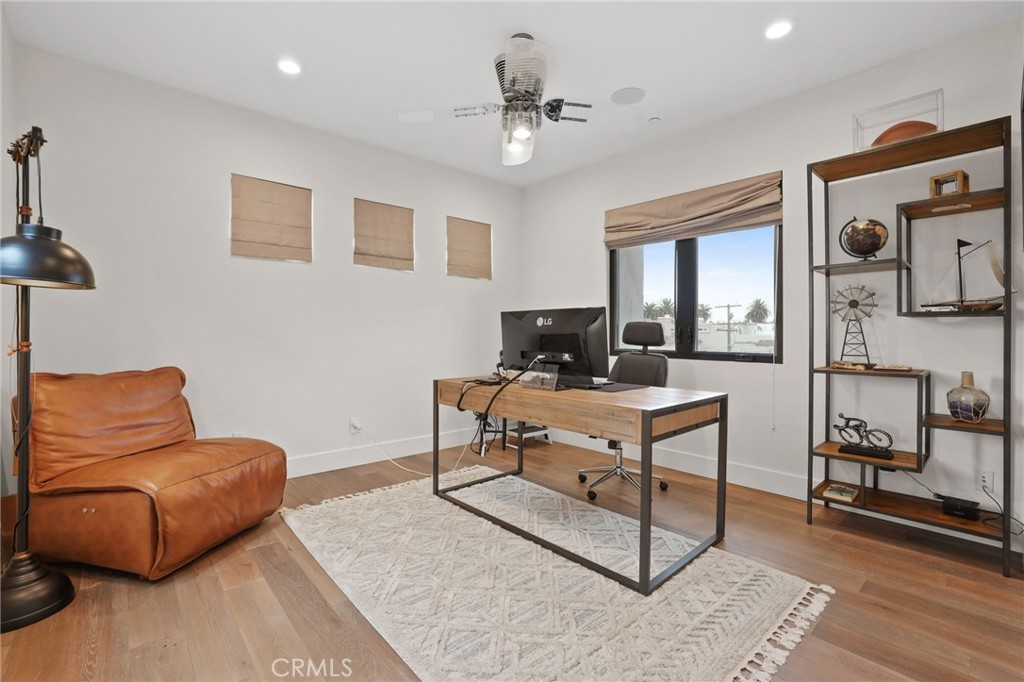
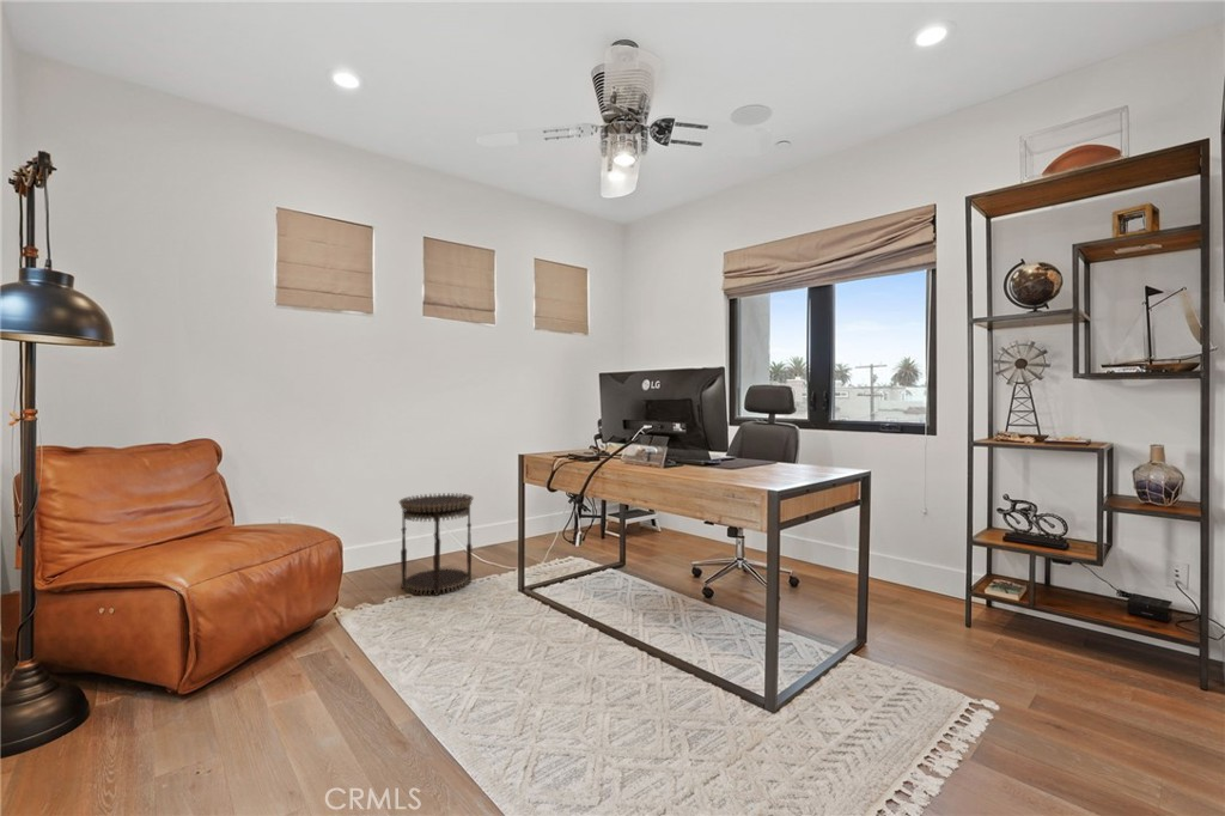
+ side table (437, 541)
